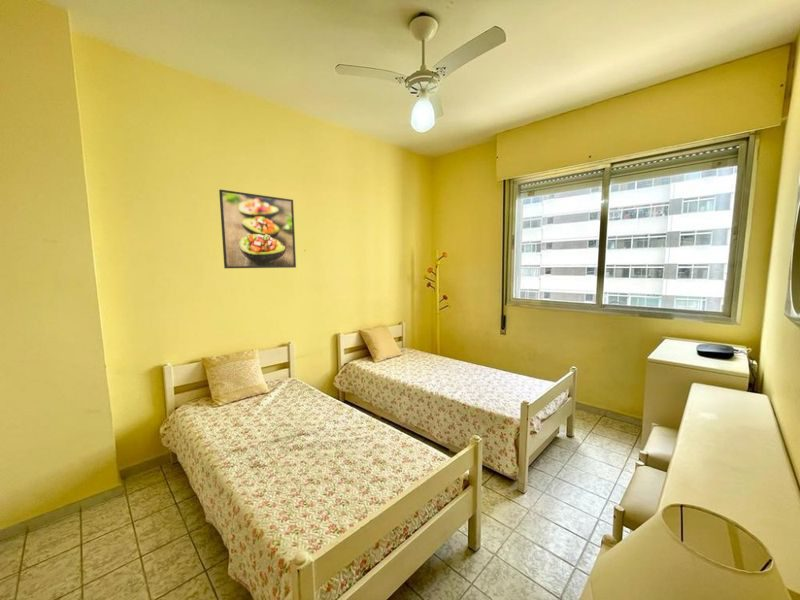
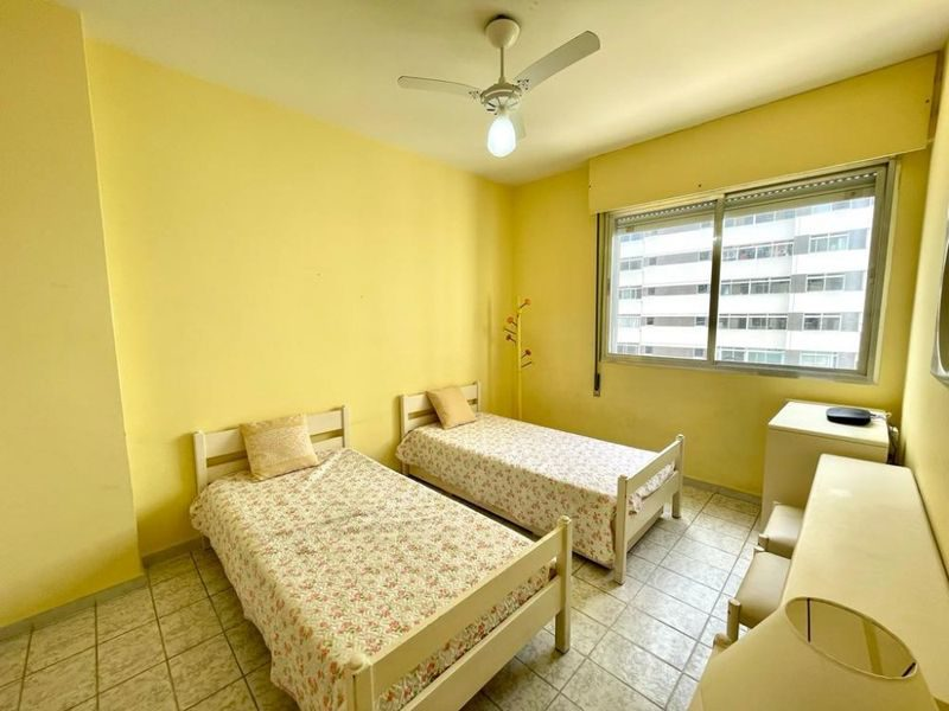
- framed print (260, 231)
